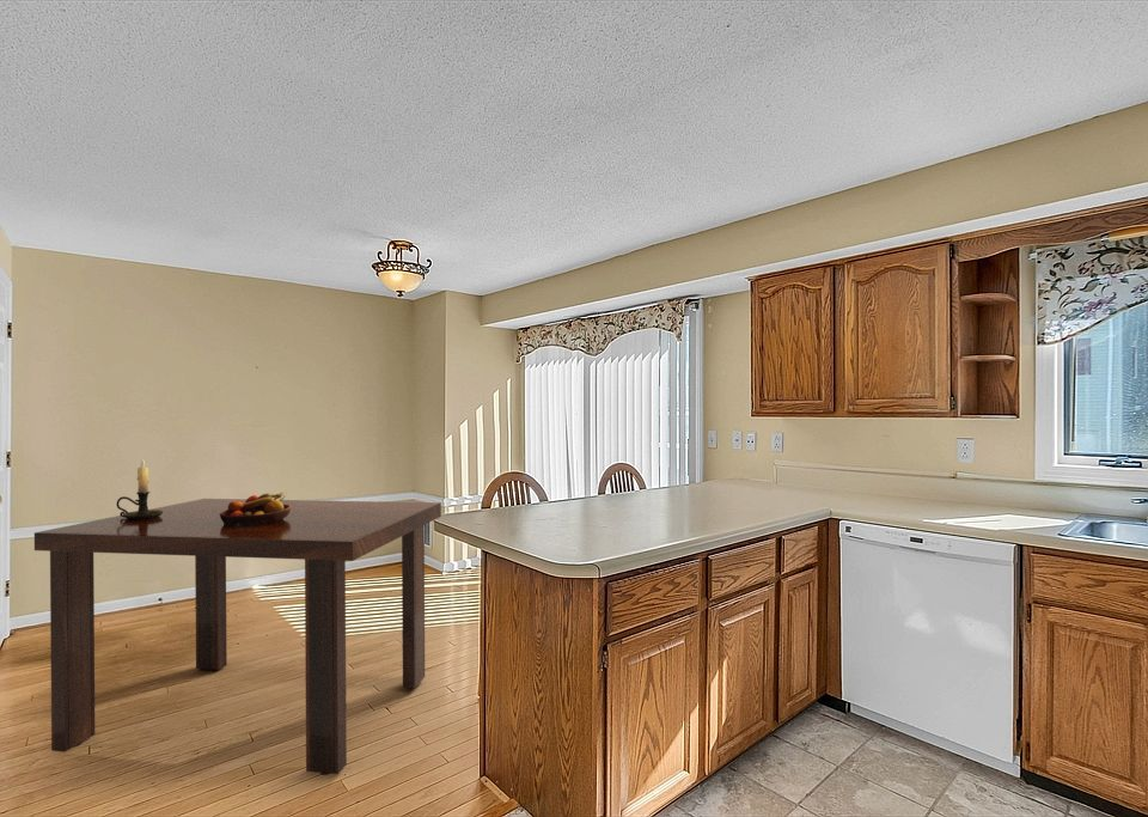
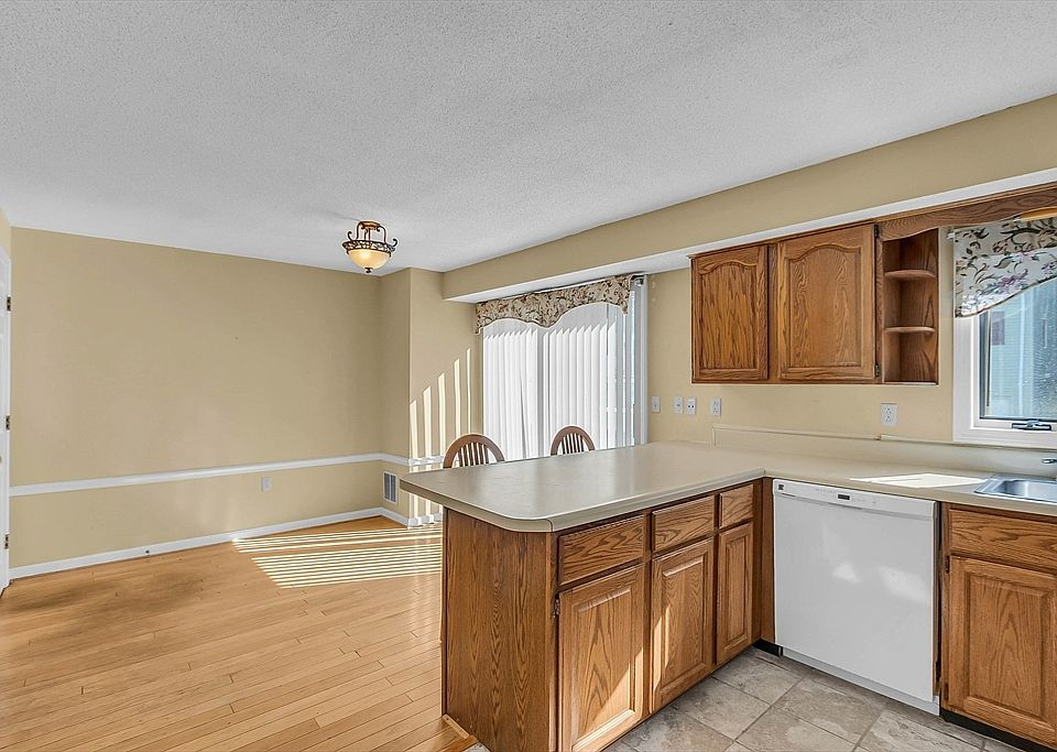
- fruit bowl (256, 506)
- candle holder (139, 487)
- dining table (225, 612)
